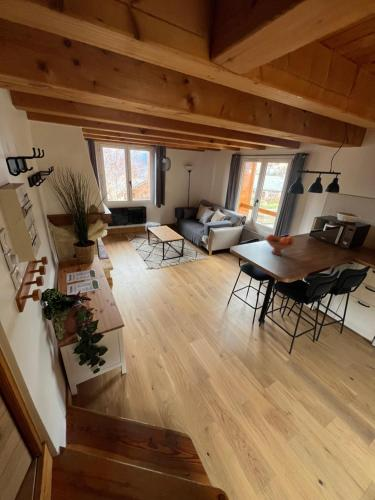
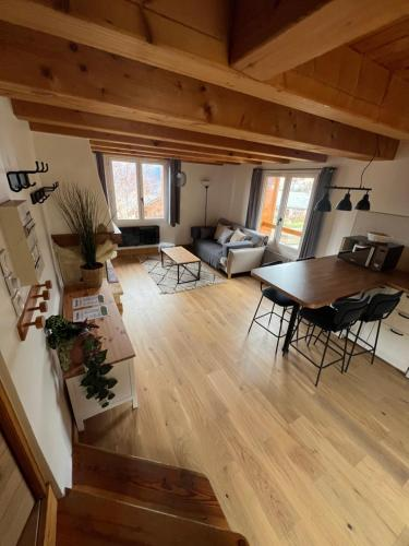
- fruit bowl (278, 244)
